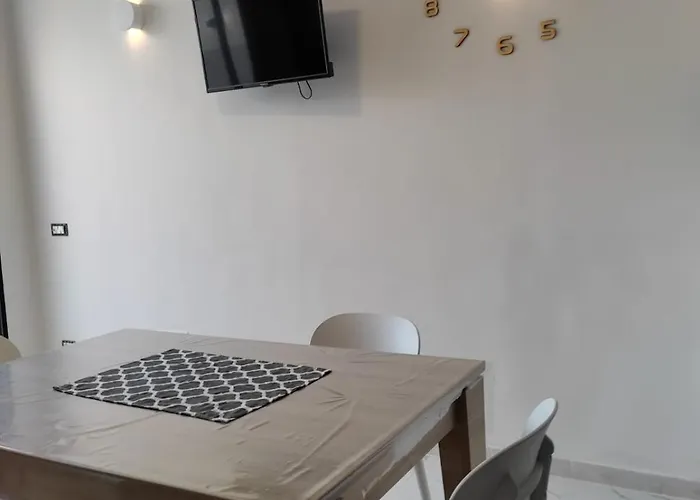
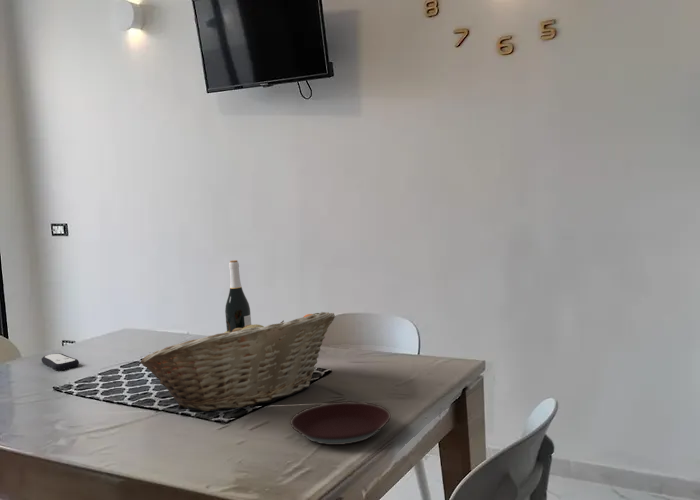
+ fruit basket (243, 353)
+ wine bottle (237, 308)
+ remote control (59, 361)
+ plate (340, 424)
